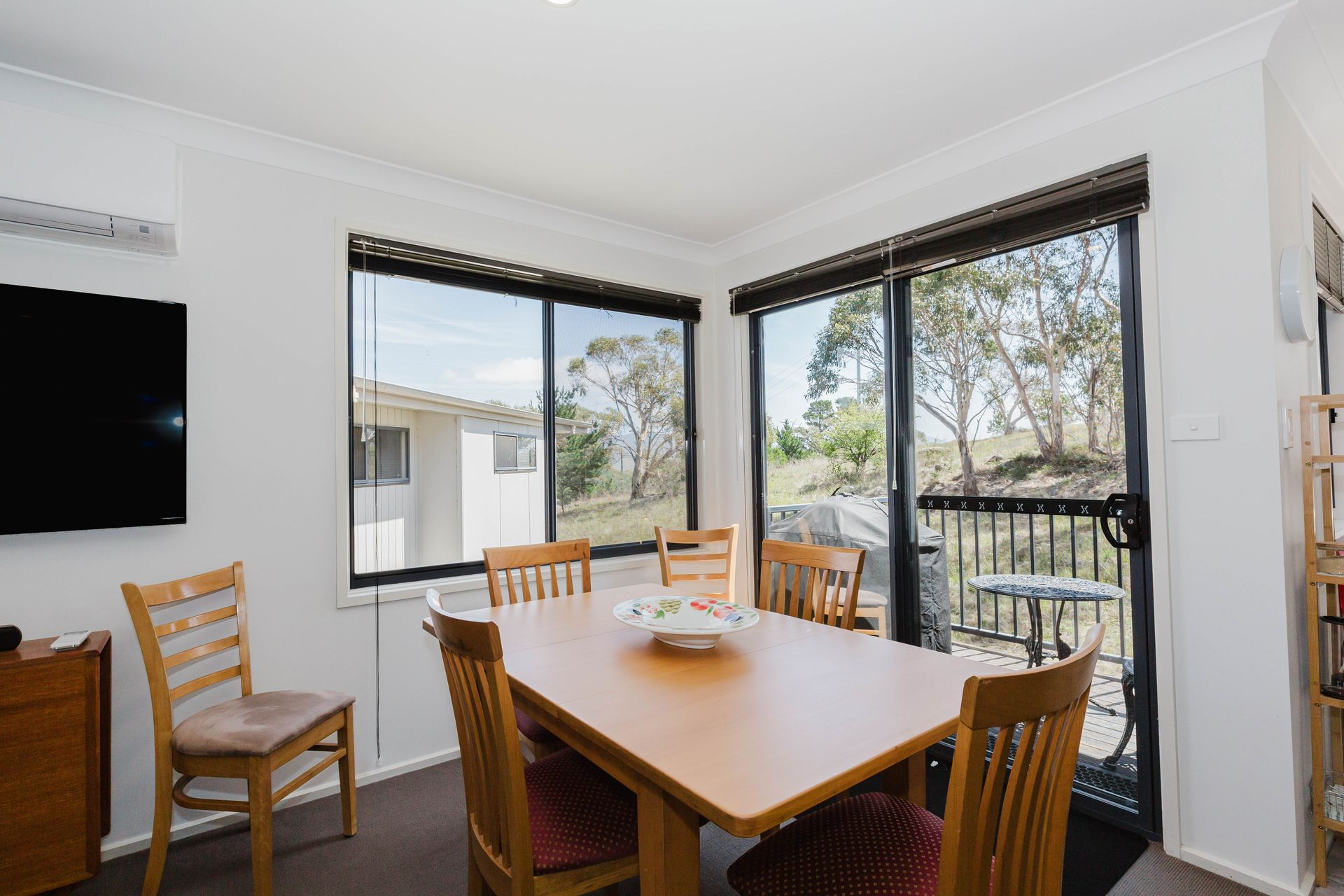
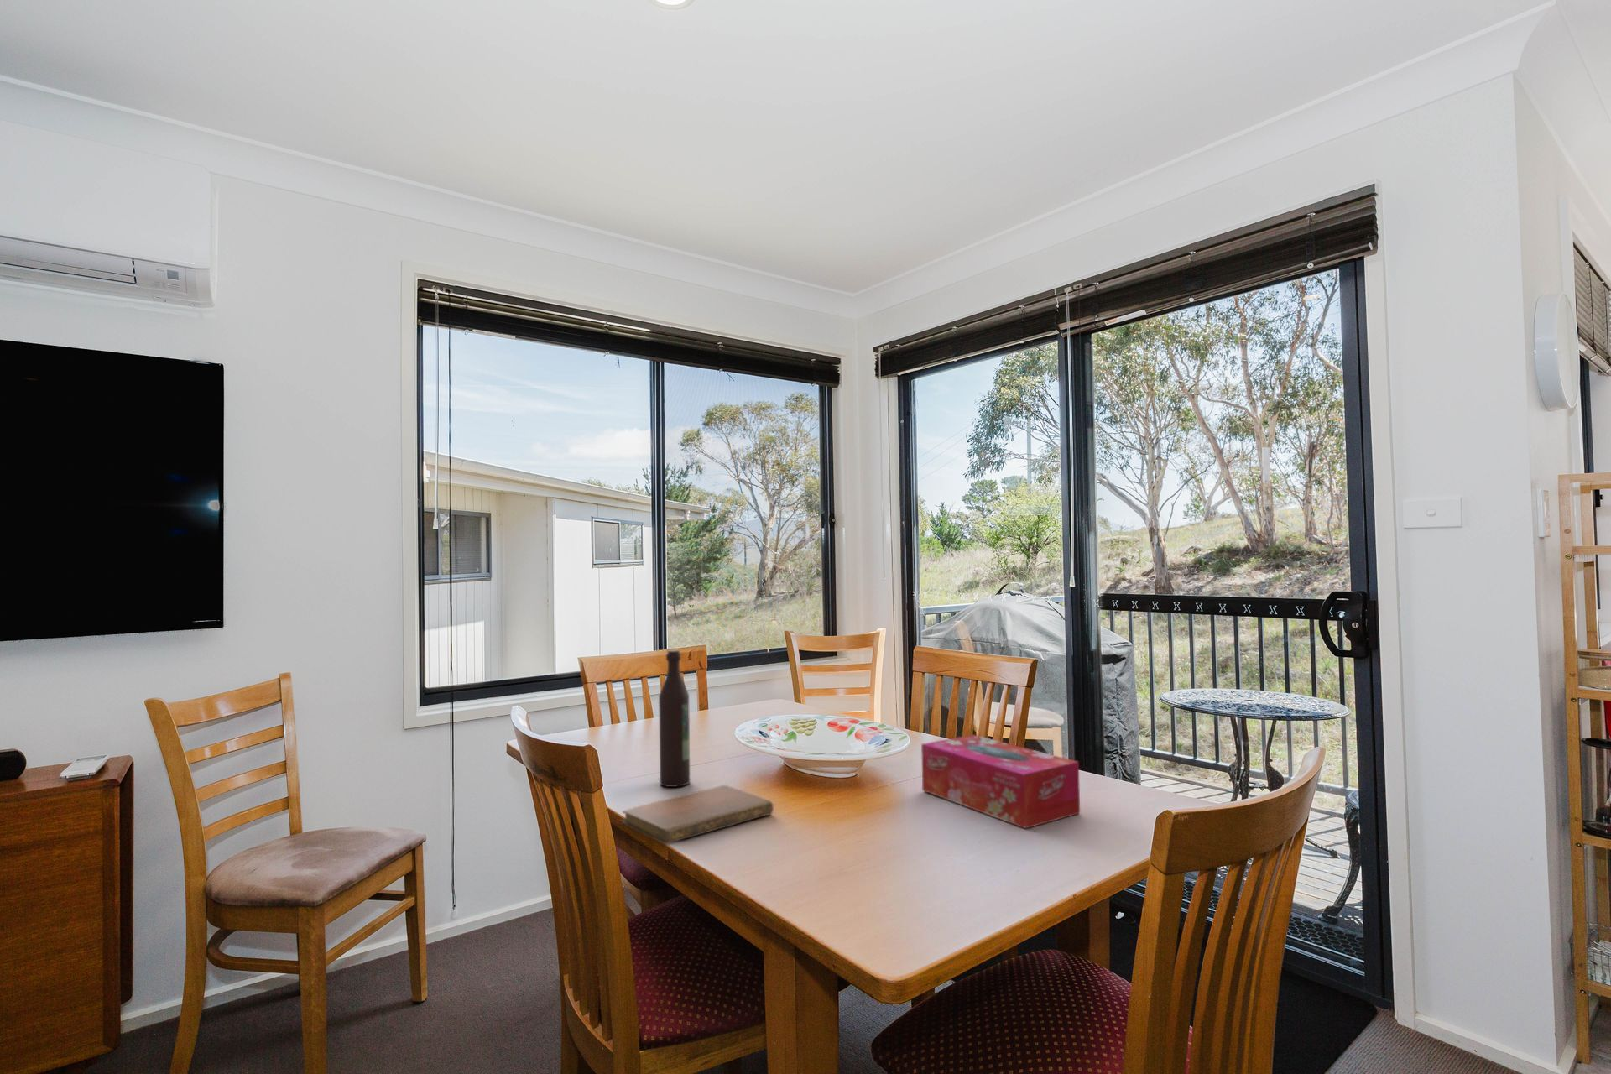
+ notebook (698, 811)
+ wine bottle (674, 717)
+ tissue box (996, 777)
